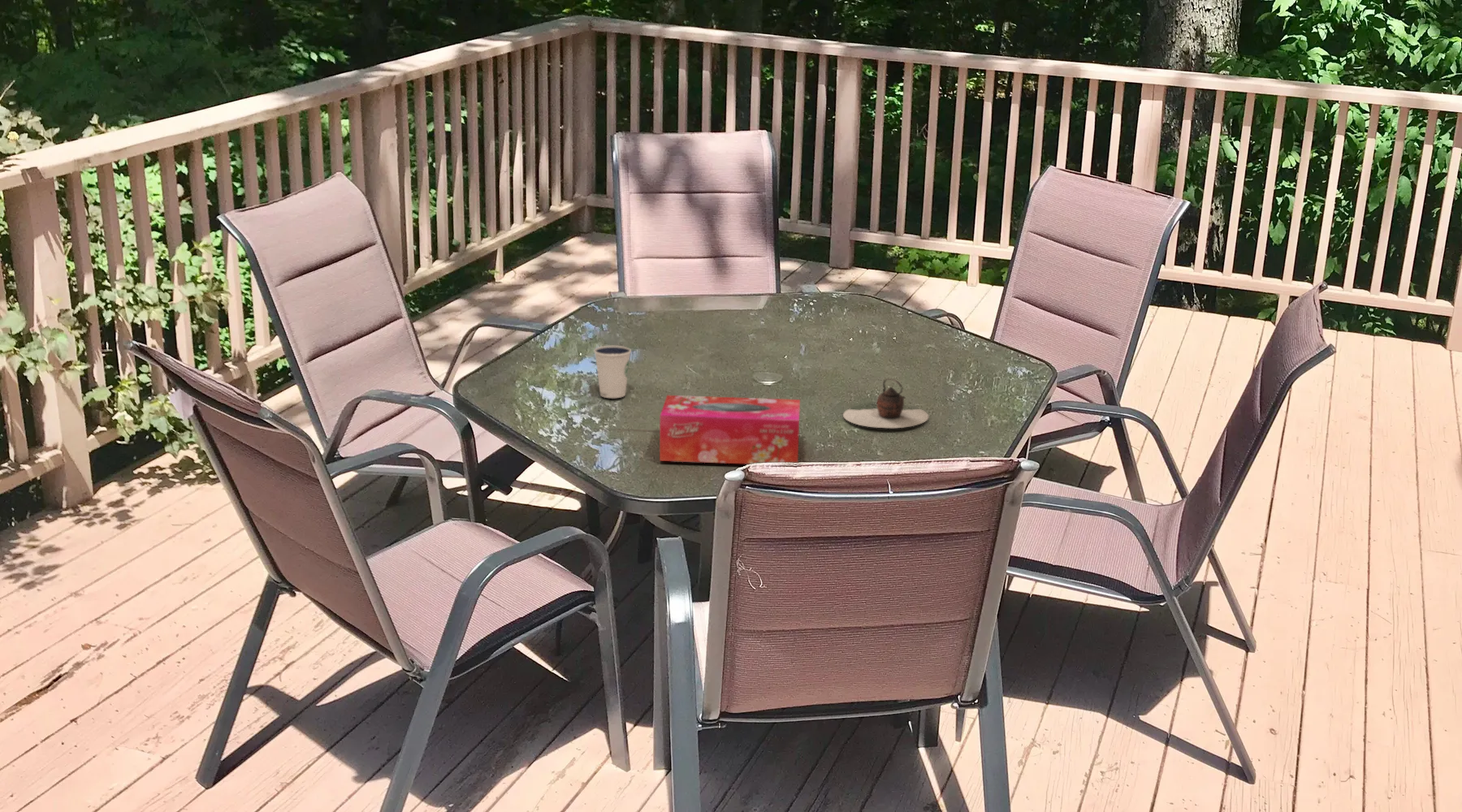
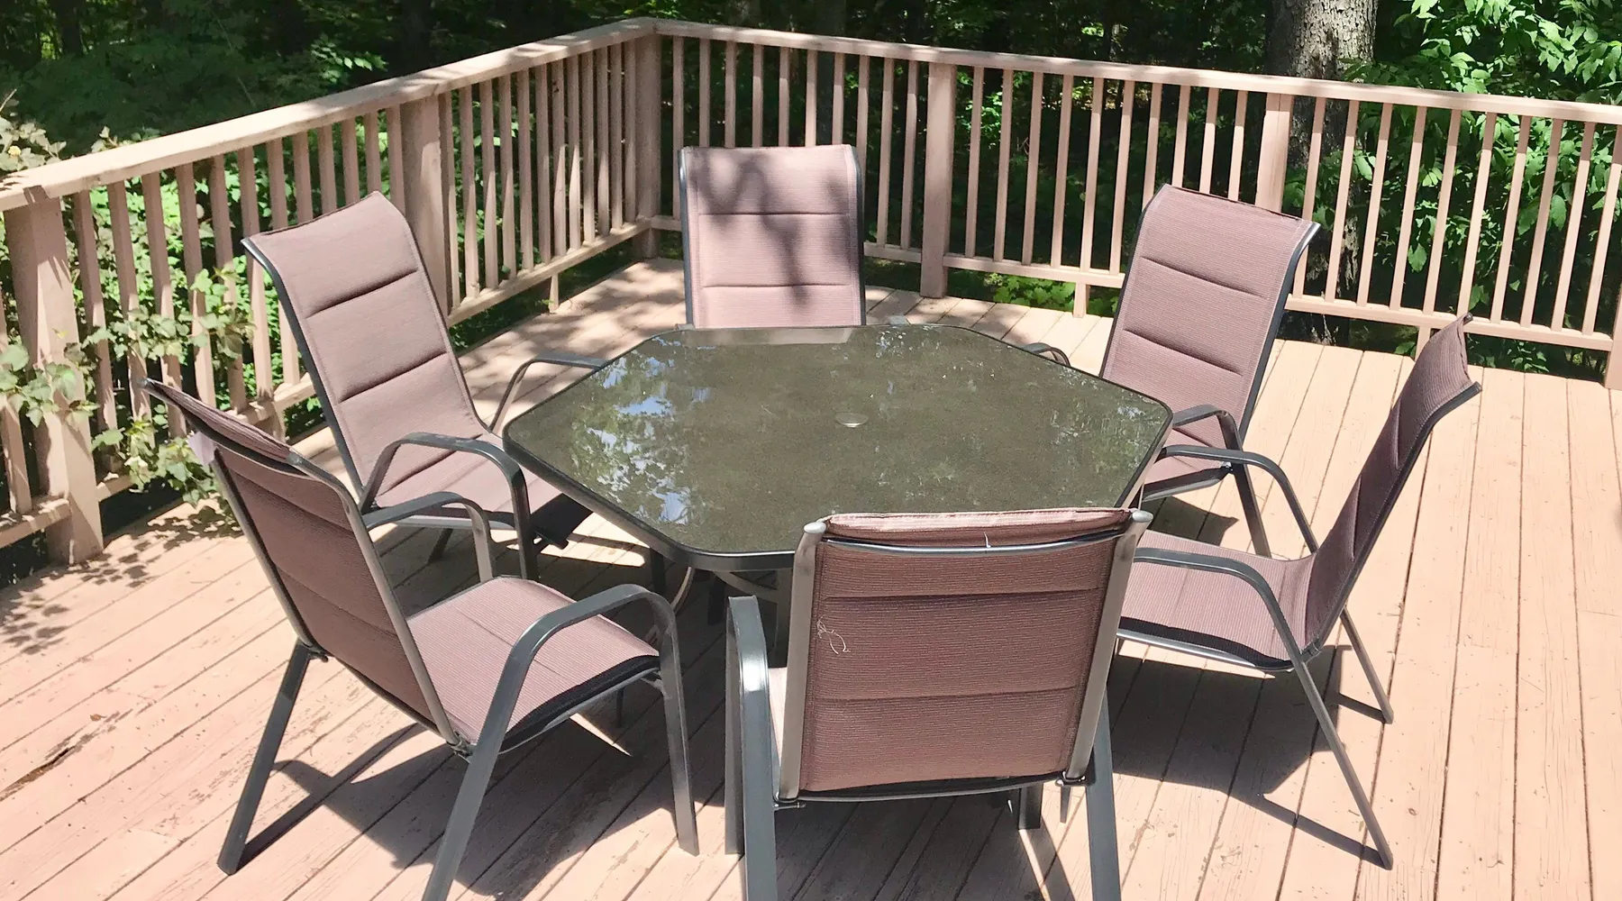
- tissue box (731, 430)
- dixie cup (612, 373)
- teapot (886, 397)
